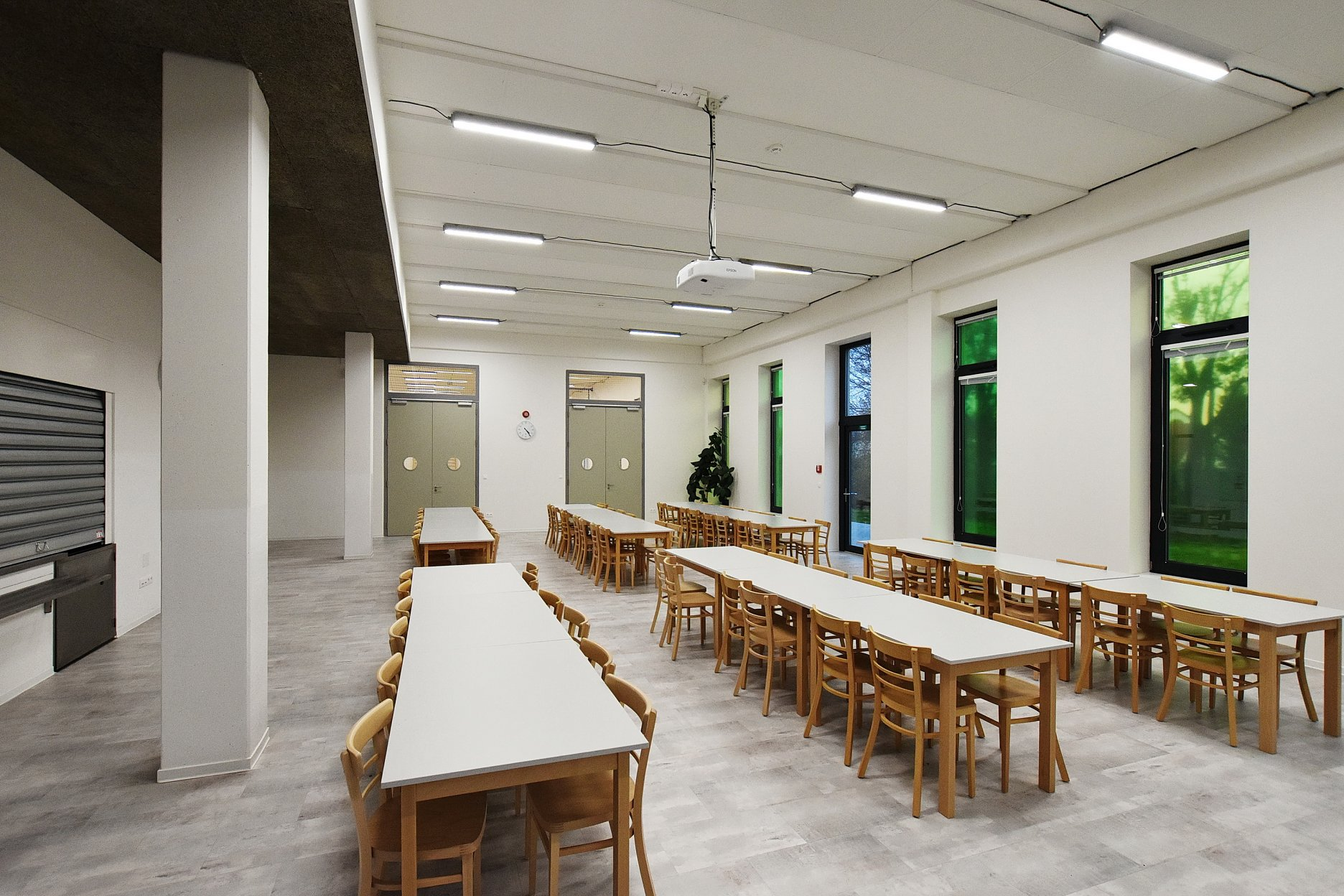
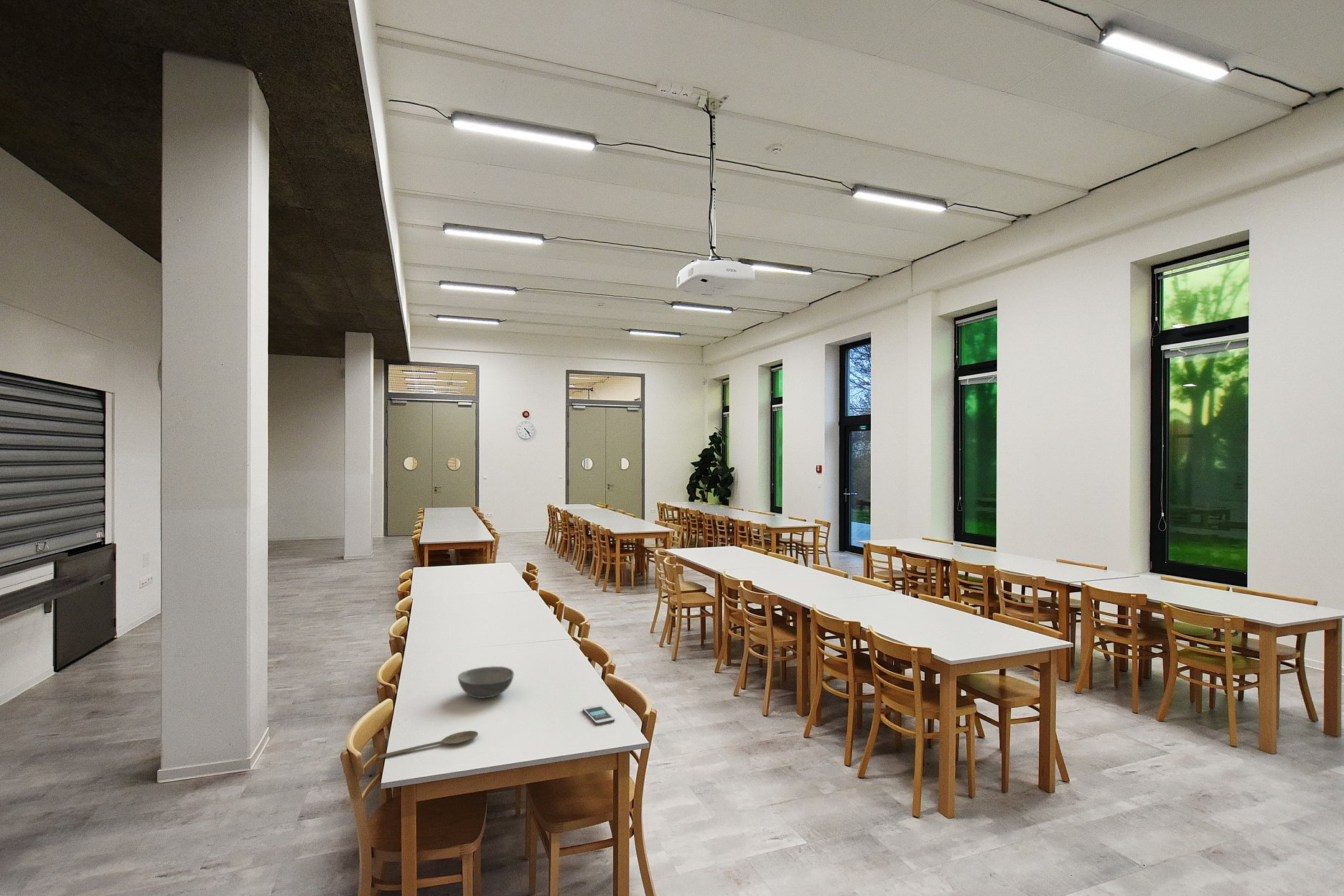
+ bowl (486, 683)
+ smartphone (598, 714)
+ wooden spoon (429, 745)
